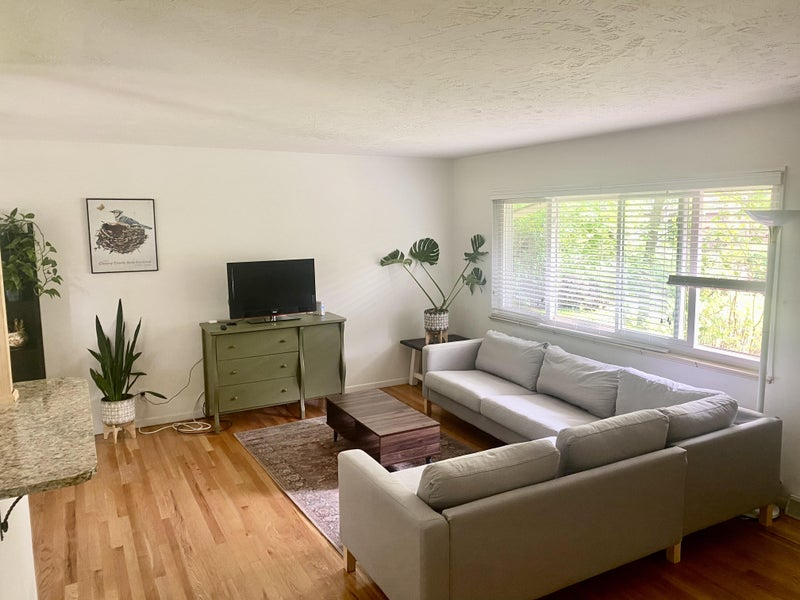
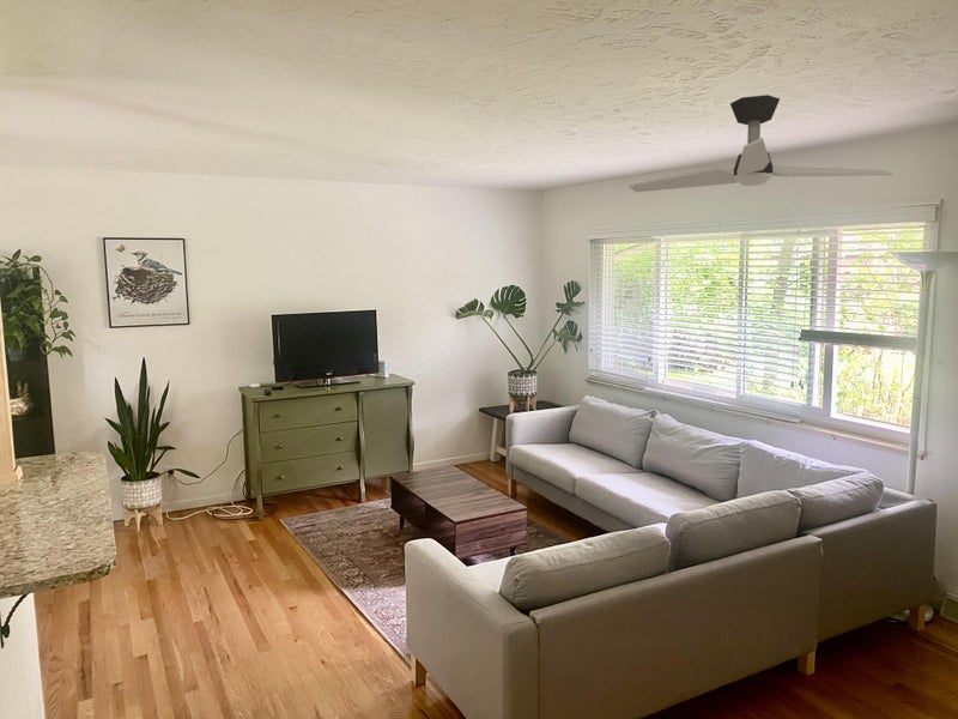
+ ceiling fan (753, 135)
